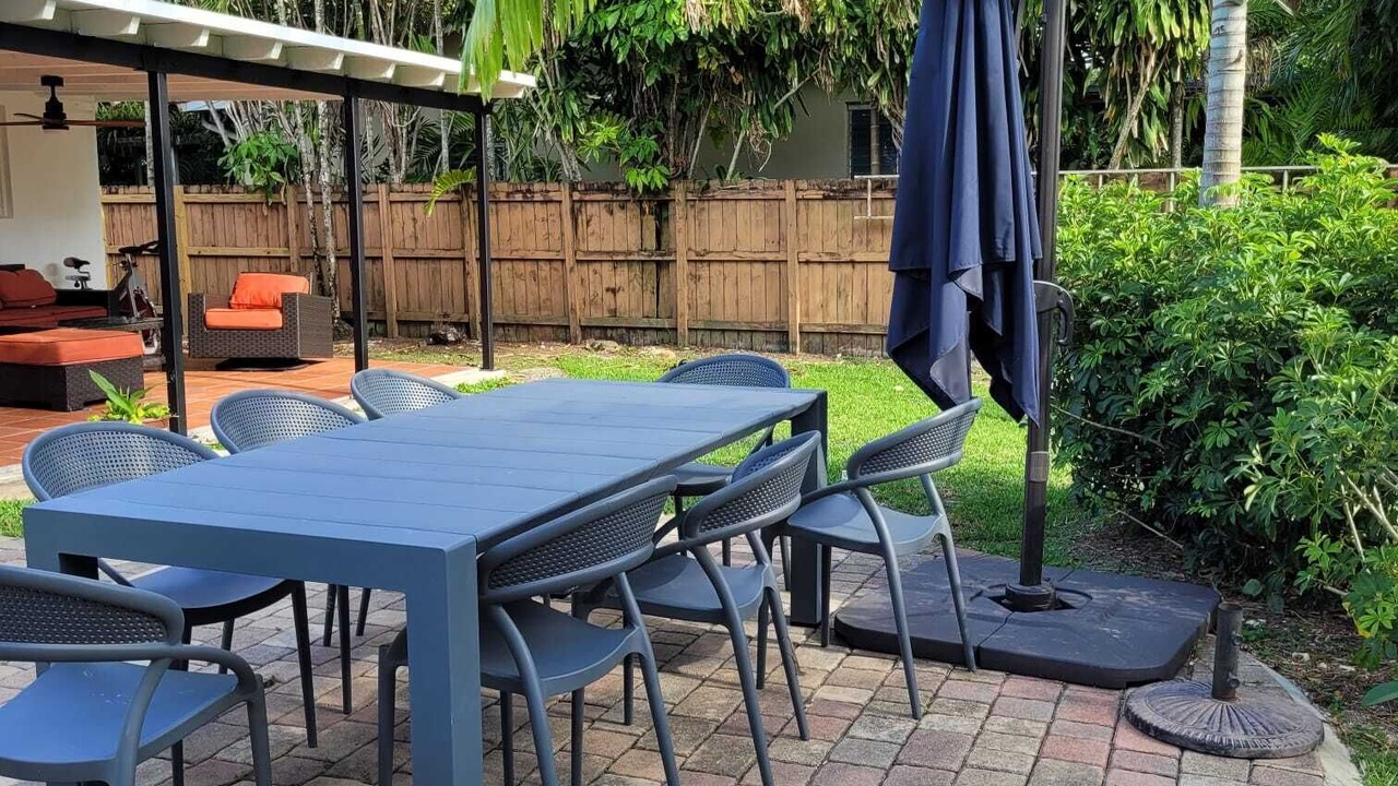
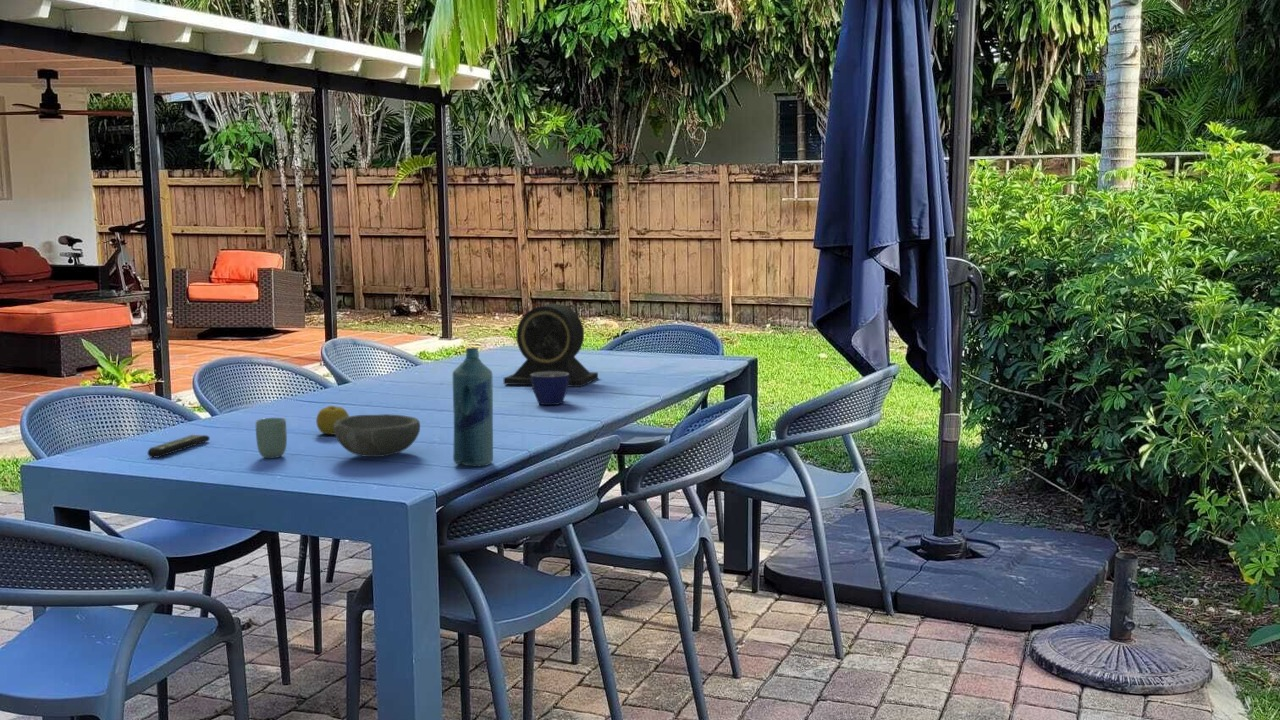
+ speaker (550, 343)
+ cup (552, 387)
+ cup (271, 438)
+ bottle (472, 406)
+ bowl (377, 437)
+ fruit (332, 420)
+ remote control (179, 445)
